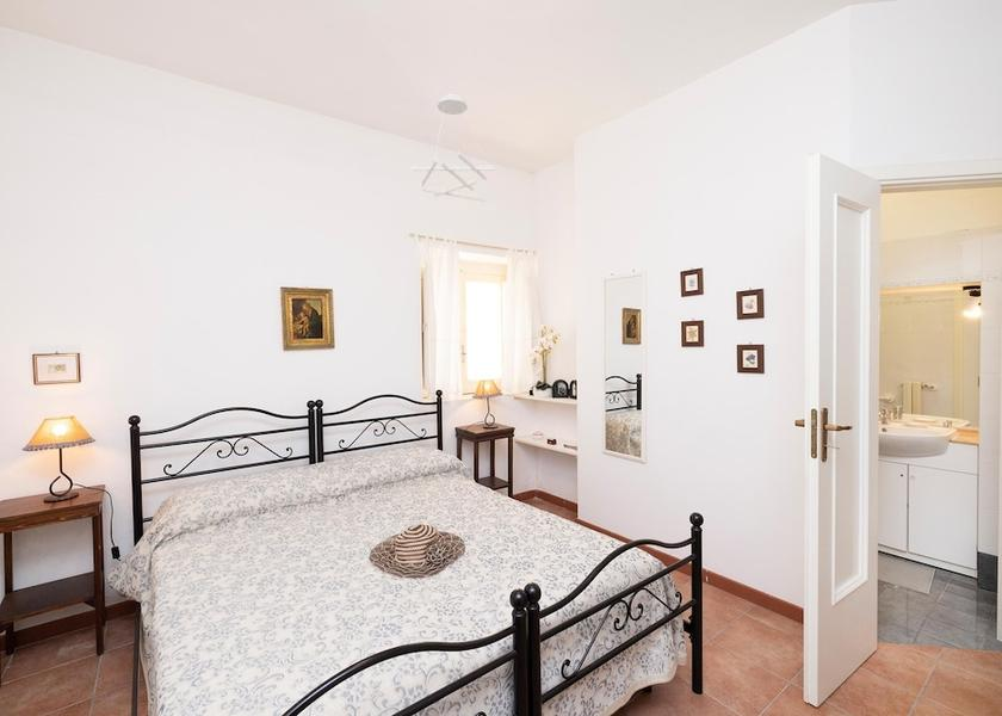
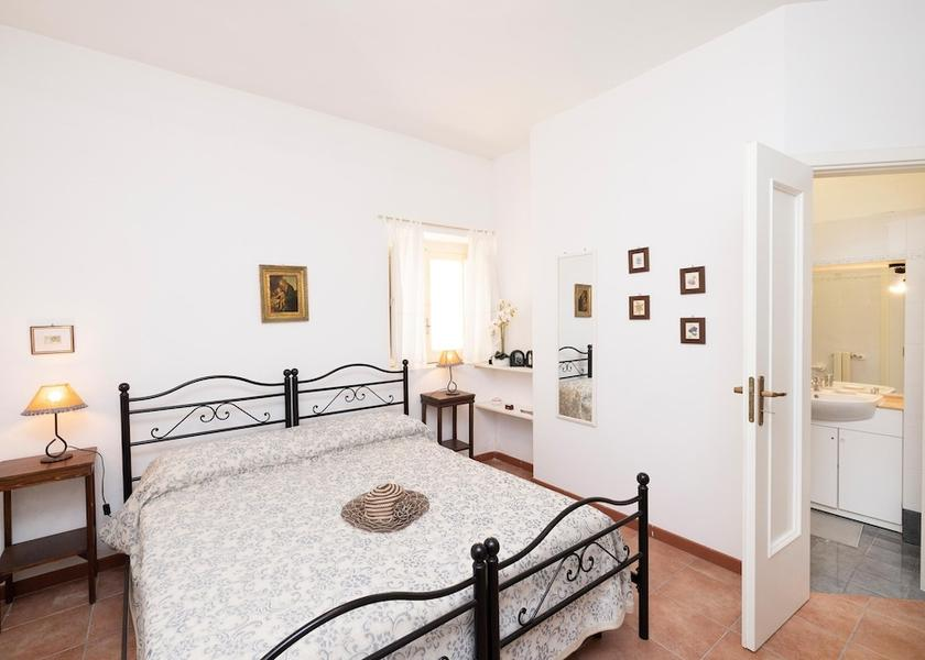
- ceiling light fixture (457, 152)
